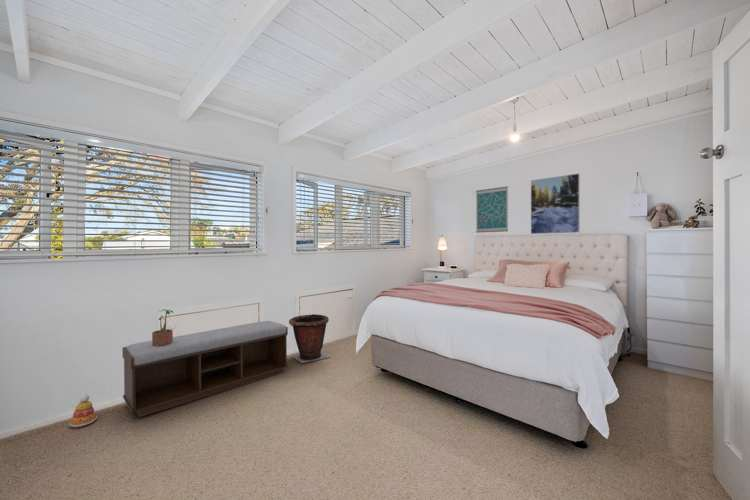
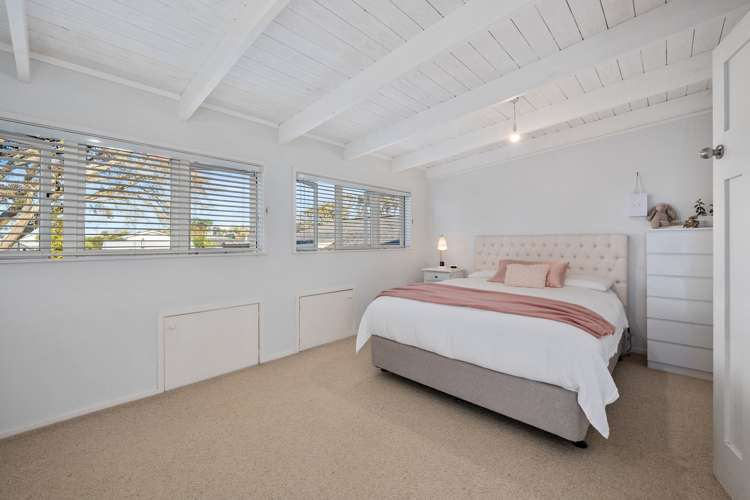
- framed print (554, 205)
- wall art (491, 210)
- stacking toy (83, 408)
- waste bin (310, 335)
- potted plant (165, 326)
- bench (214, 359)
